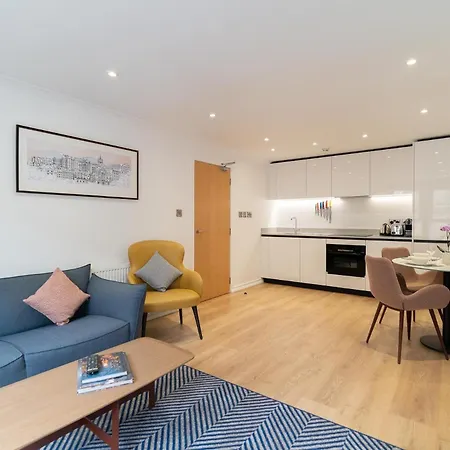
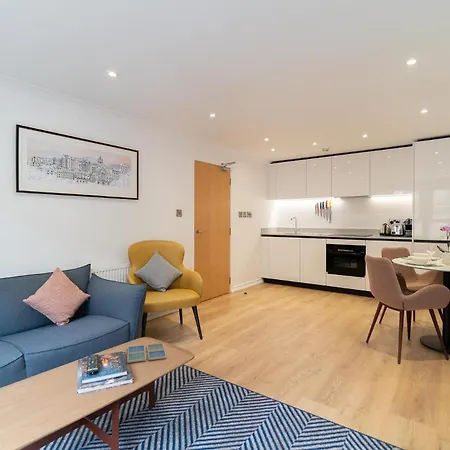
+ drink coaster (147, 350)
